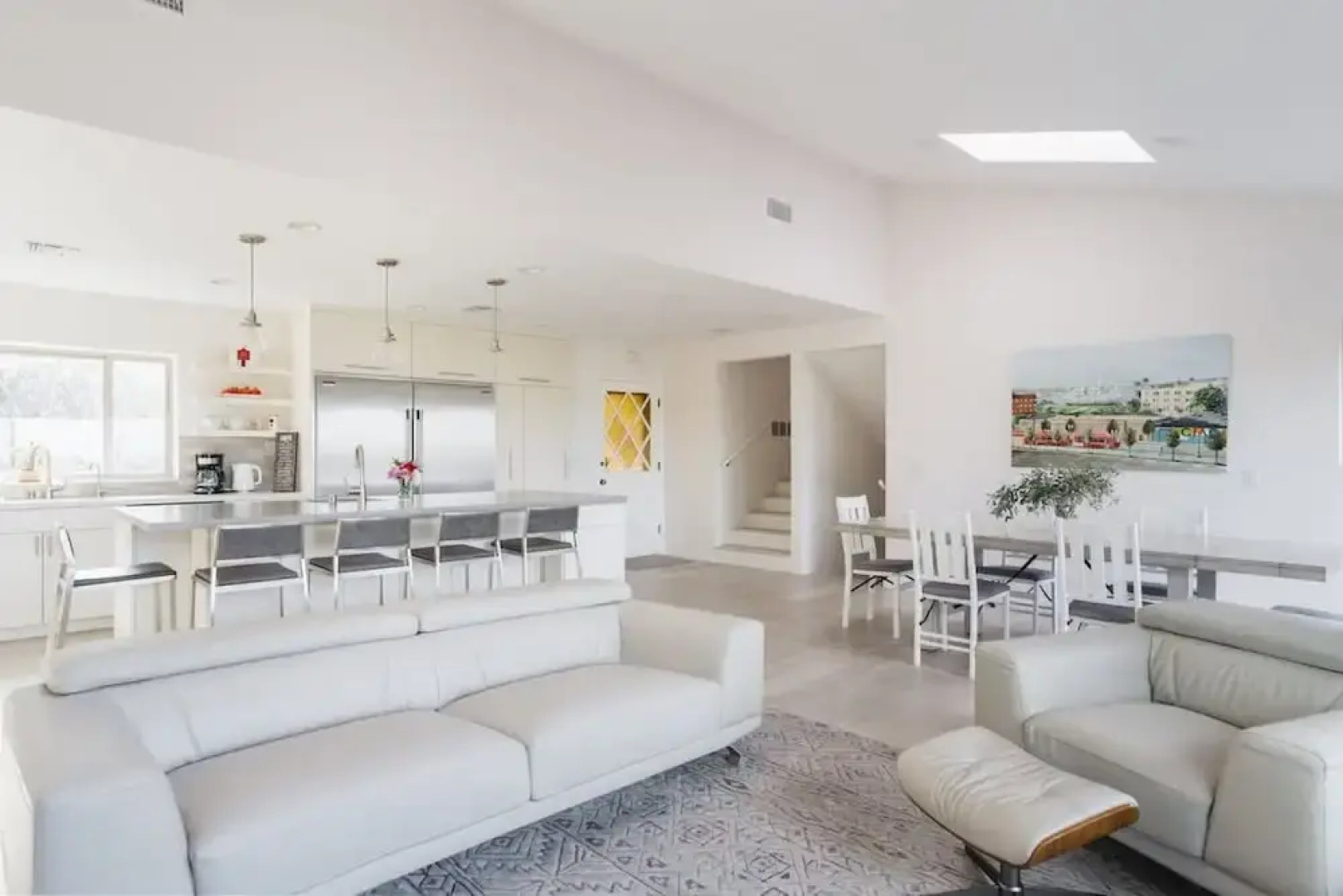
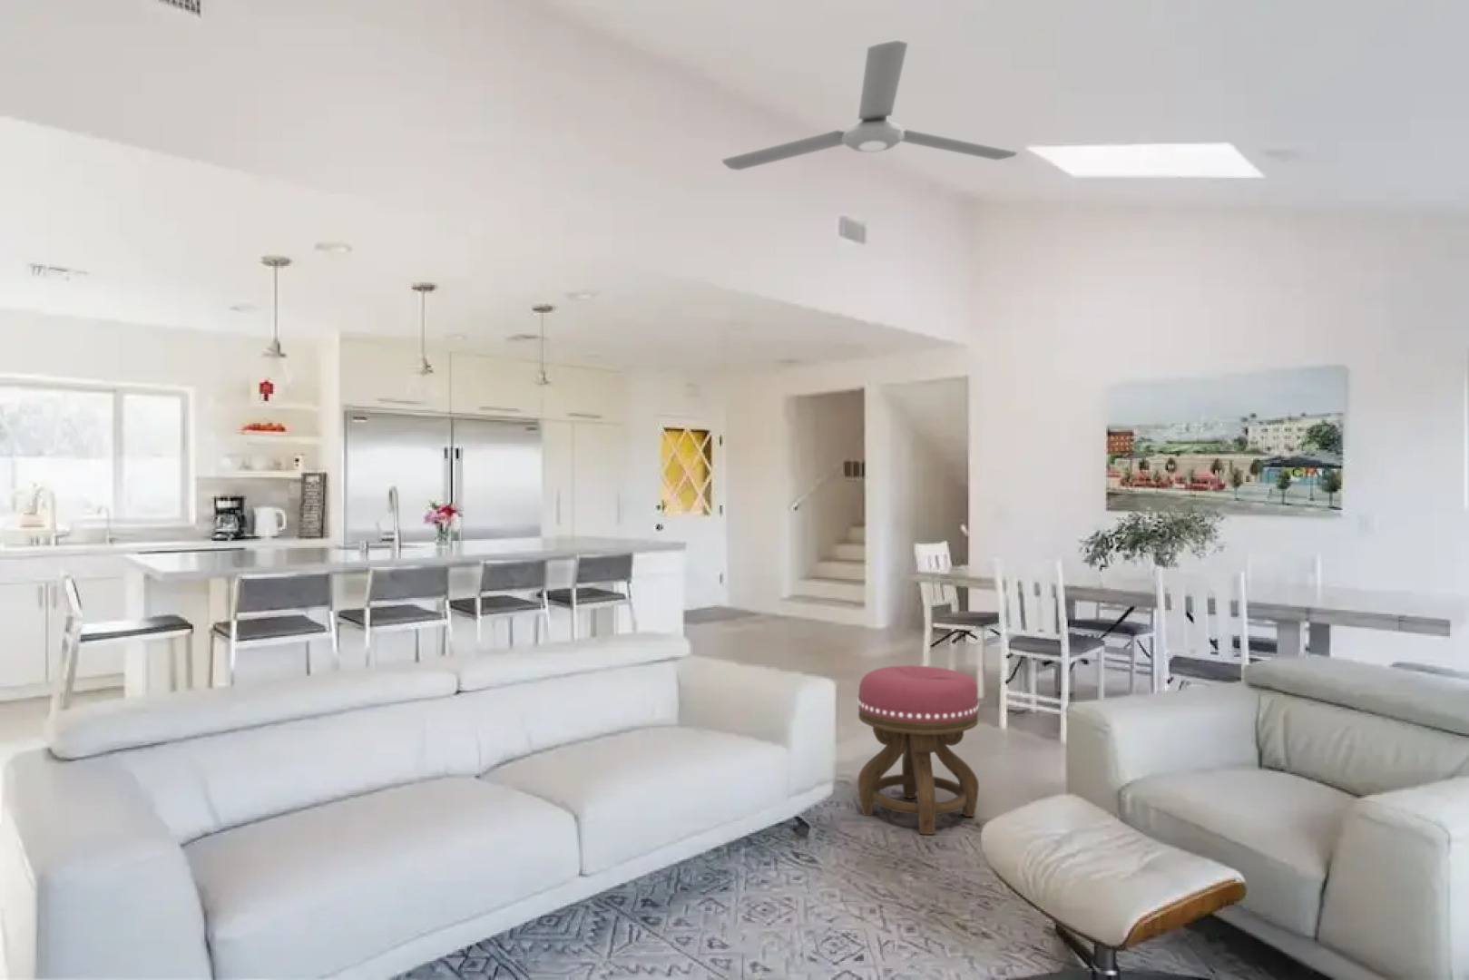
+ ceiling fan (866, 104)
+ ottoman (918, 743)
